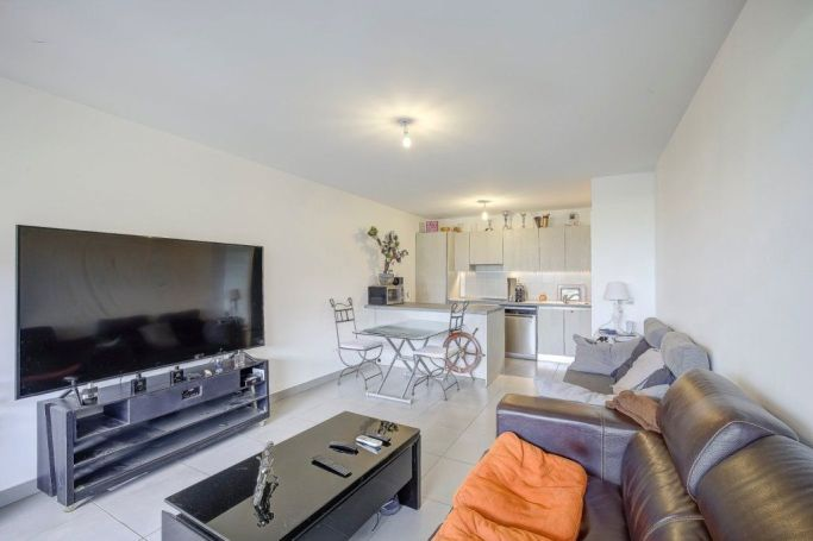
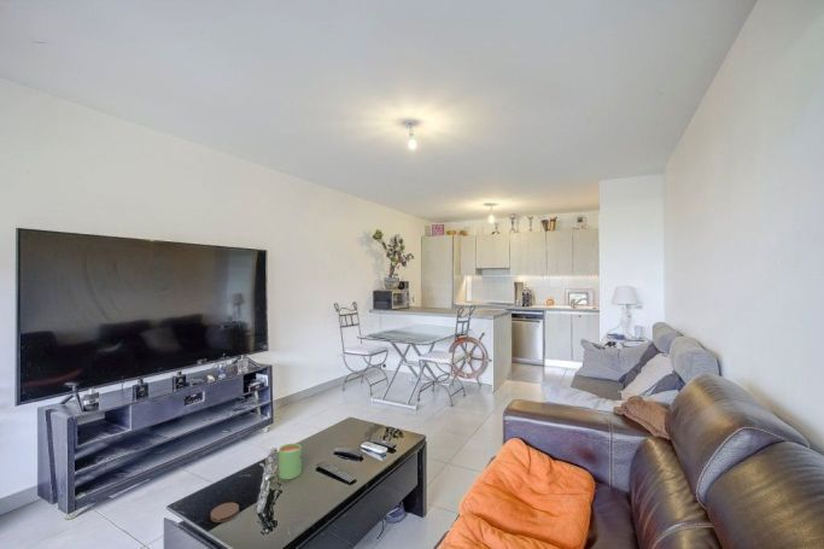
+ coaster (224, 512)
+ mug (290, 459)
